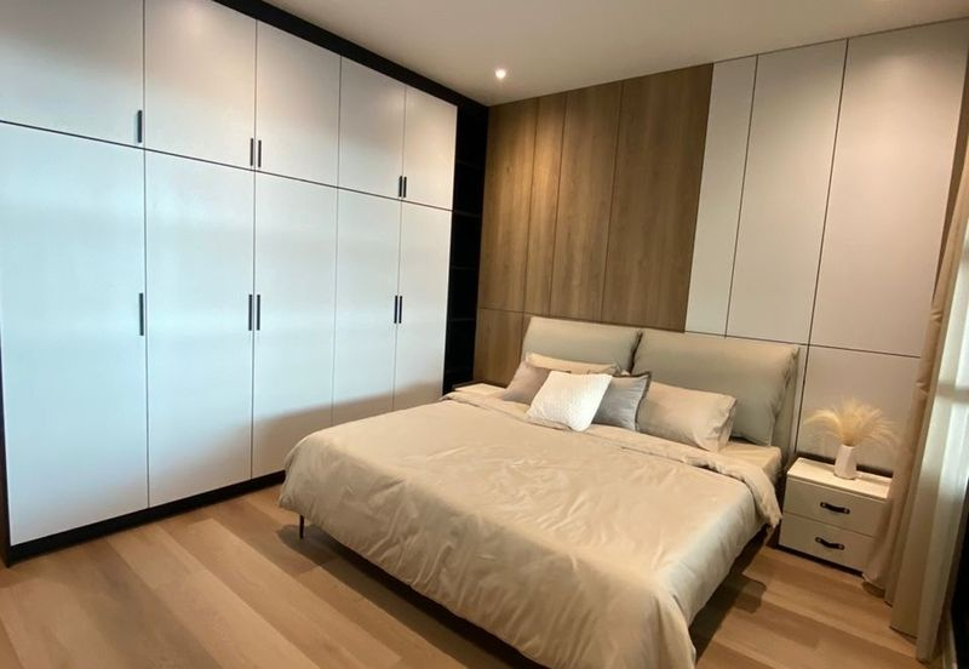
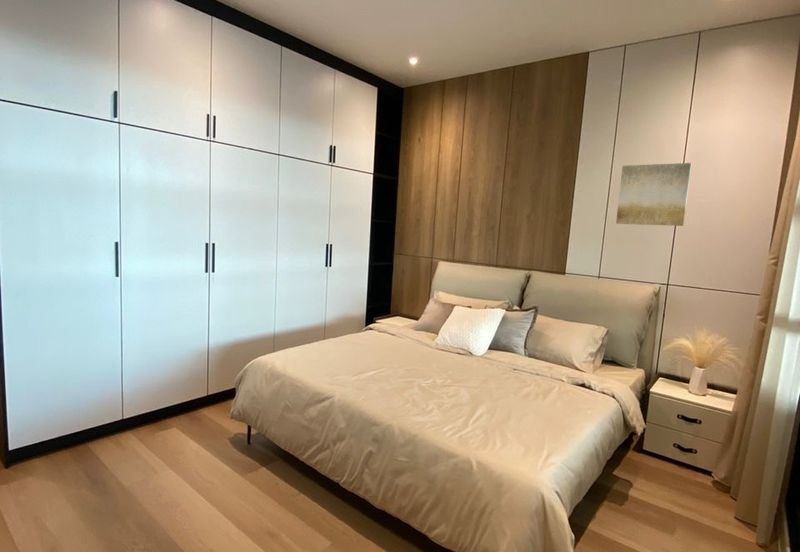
+ wall art (652, 194)
